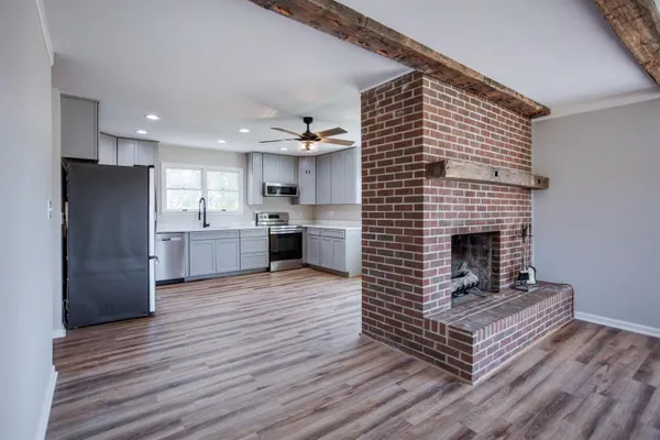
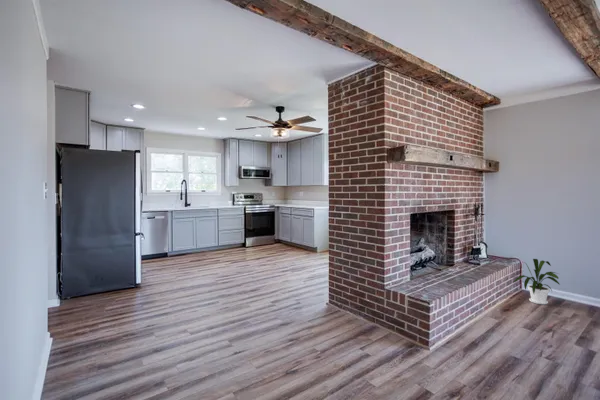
+ house plant (539, 279)
